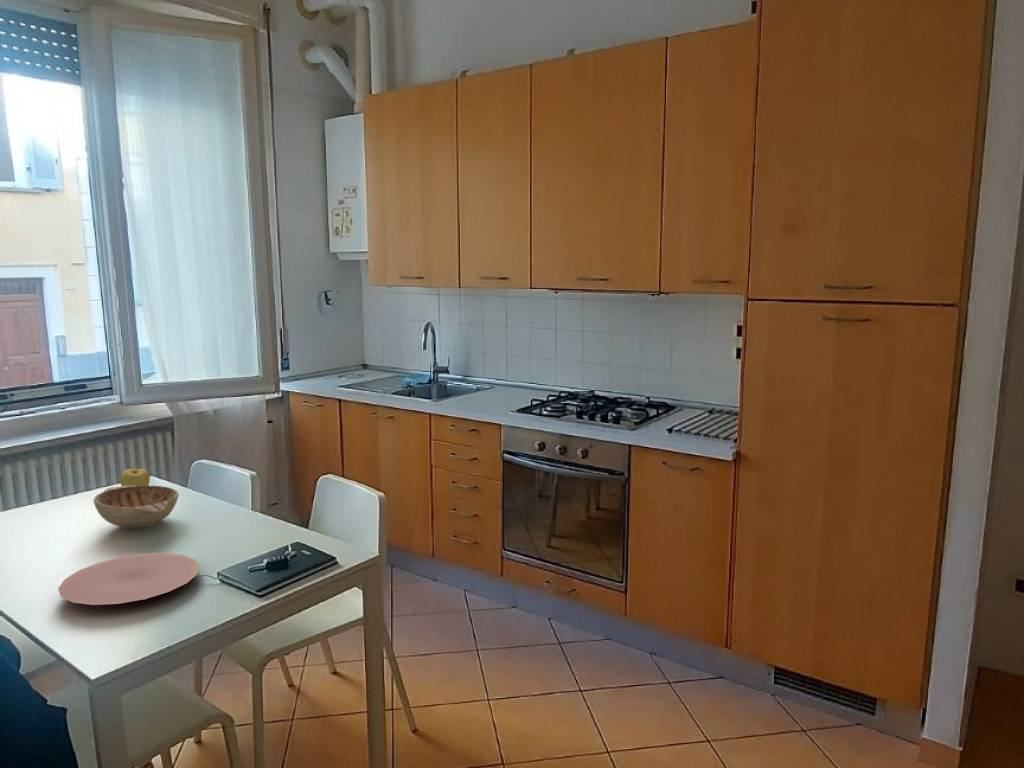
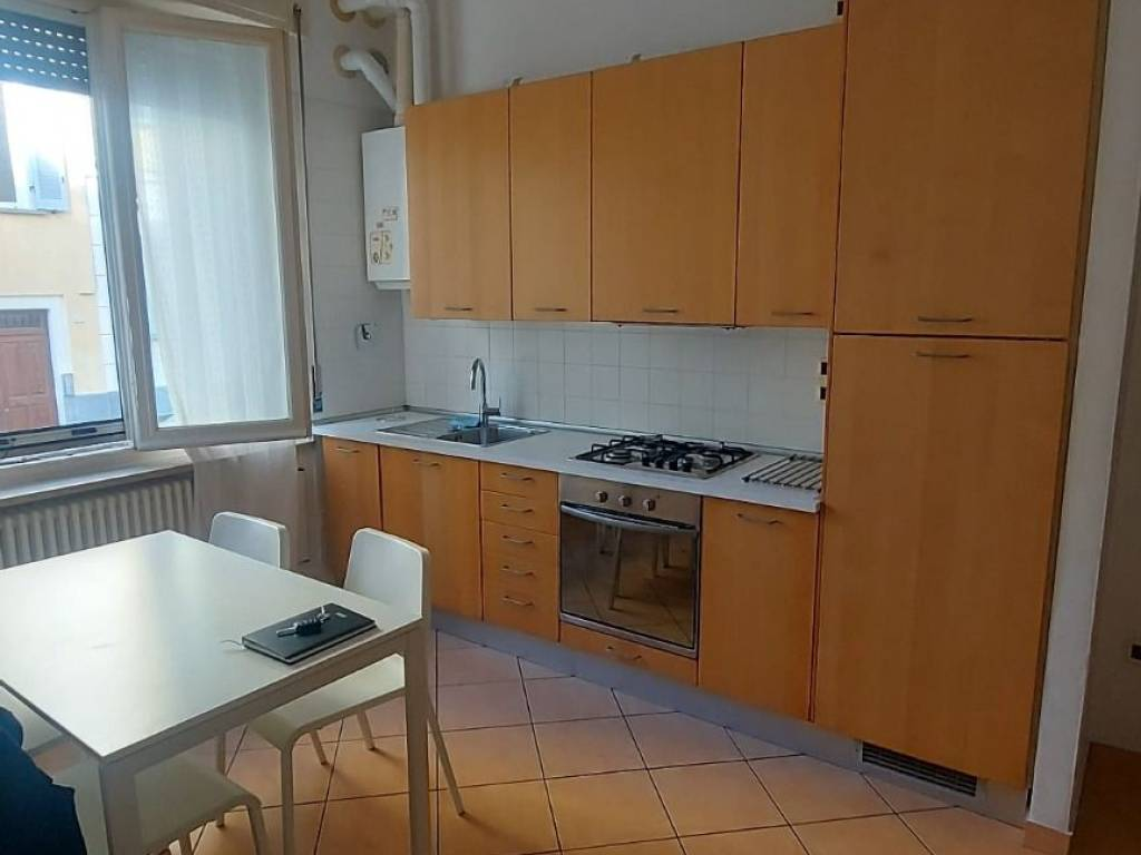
- decorative bowl (138, 509)
- plate (132, 581)
- apple (135, 482)
